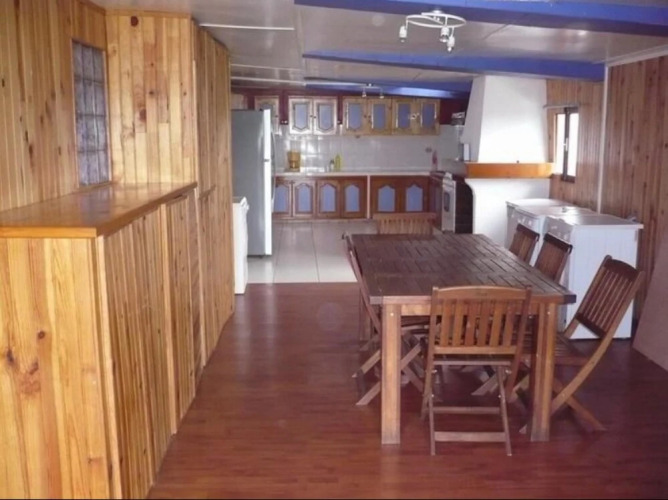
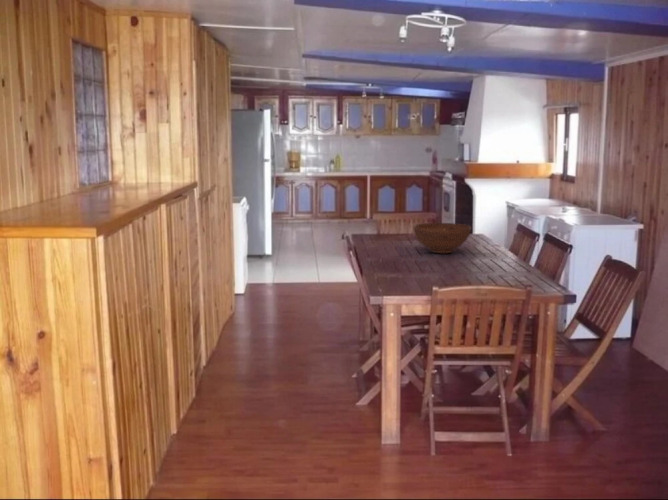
+ fruit bowl (441, 239)
